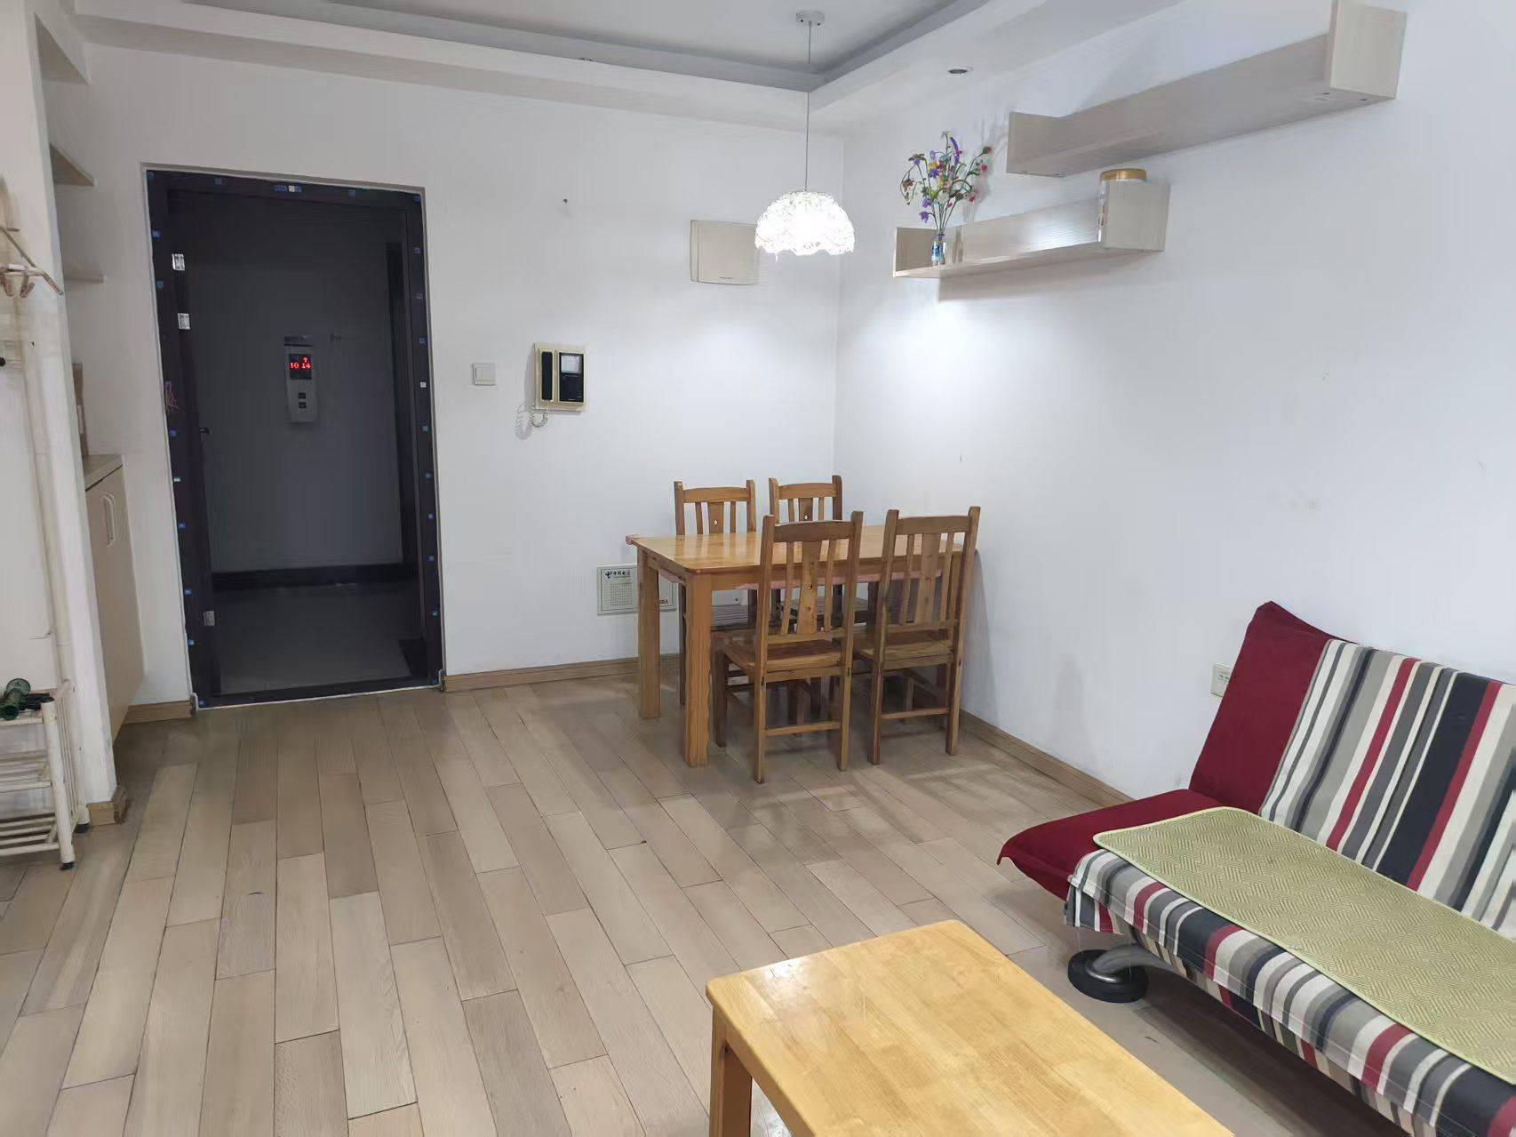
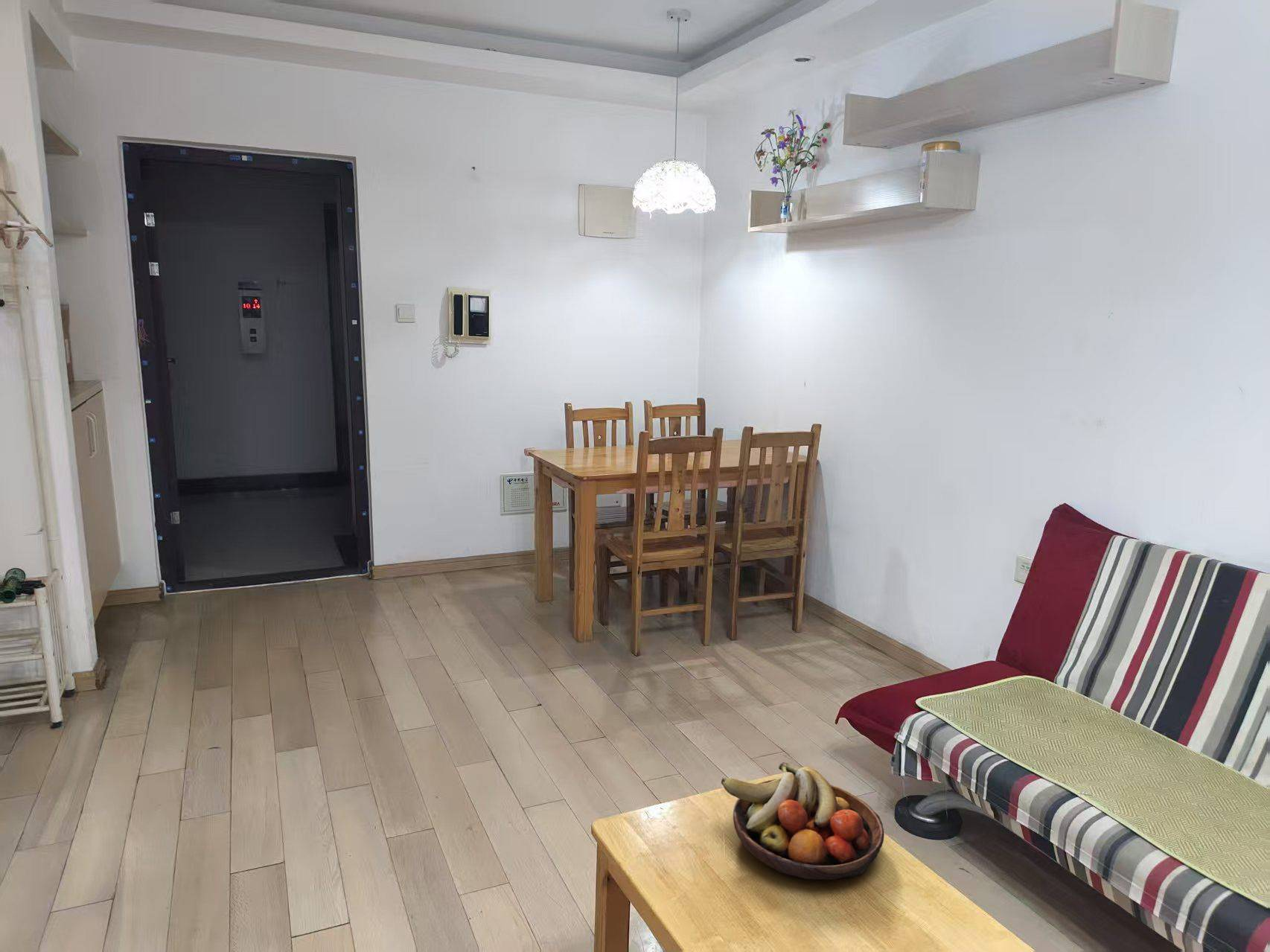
+ fruit bowl (806, 814)
